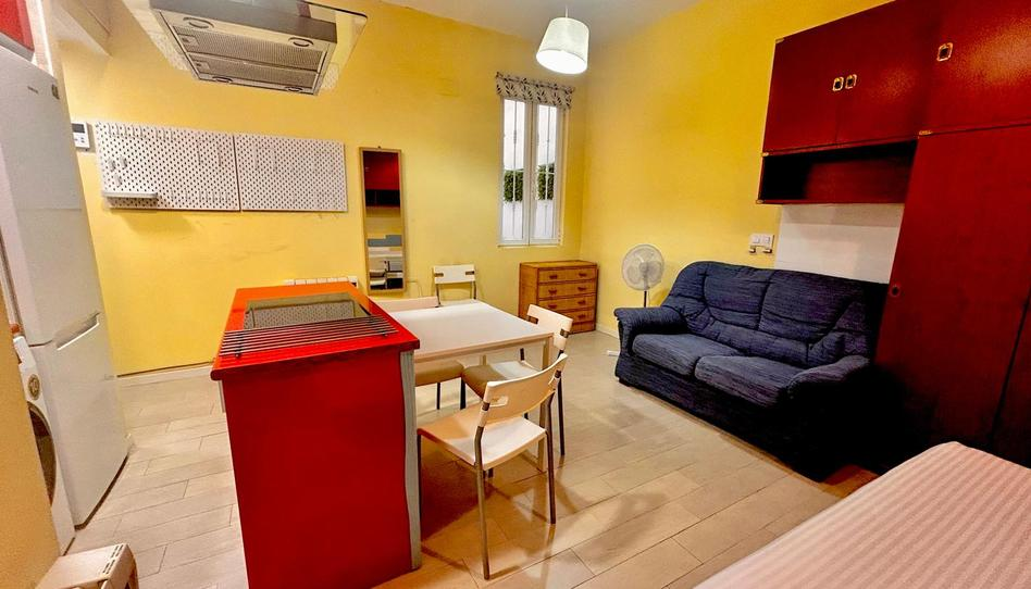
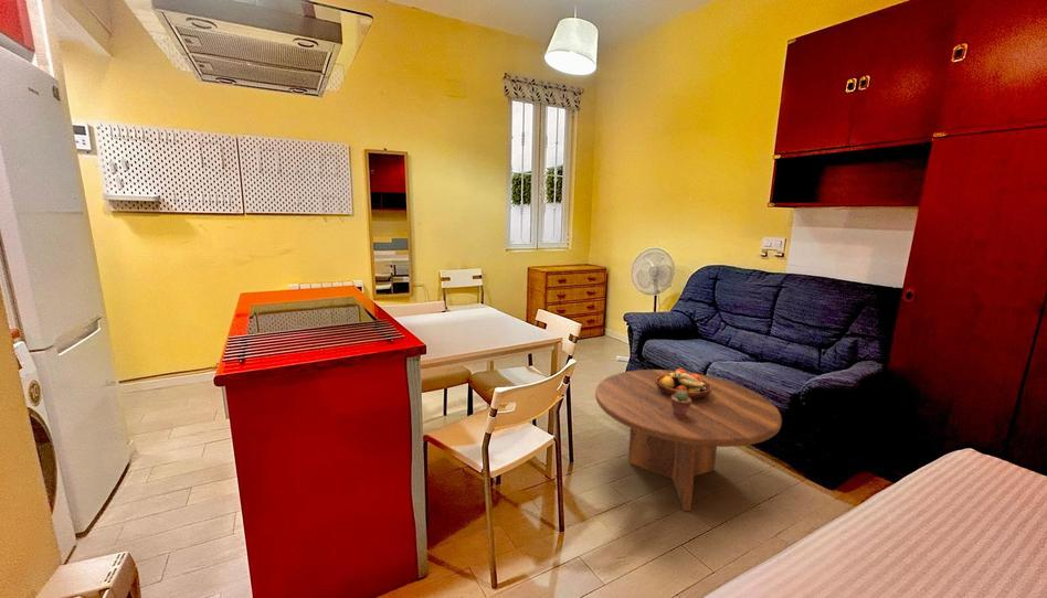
+ fruit bowl (683, 381)
+ coffee table (678, 438)
+ potted succulent (680, 403)
